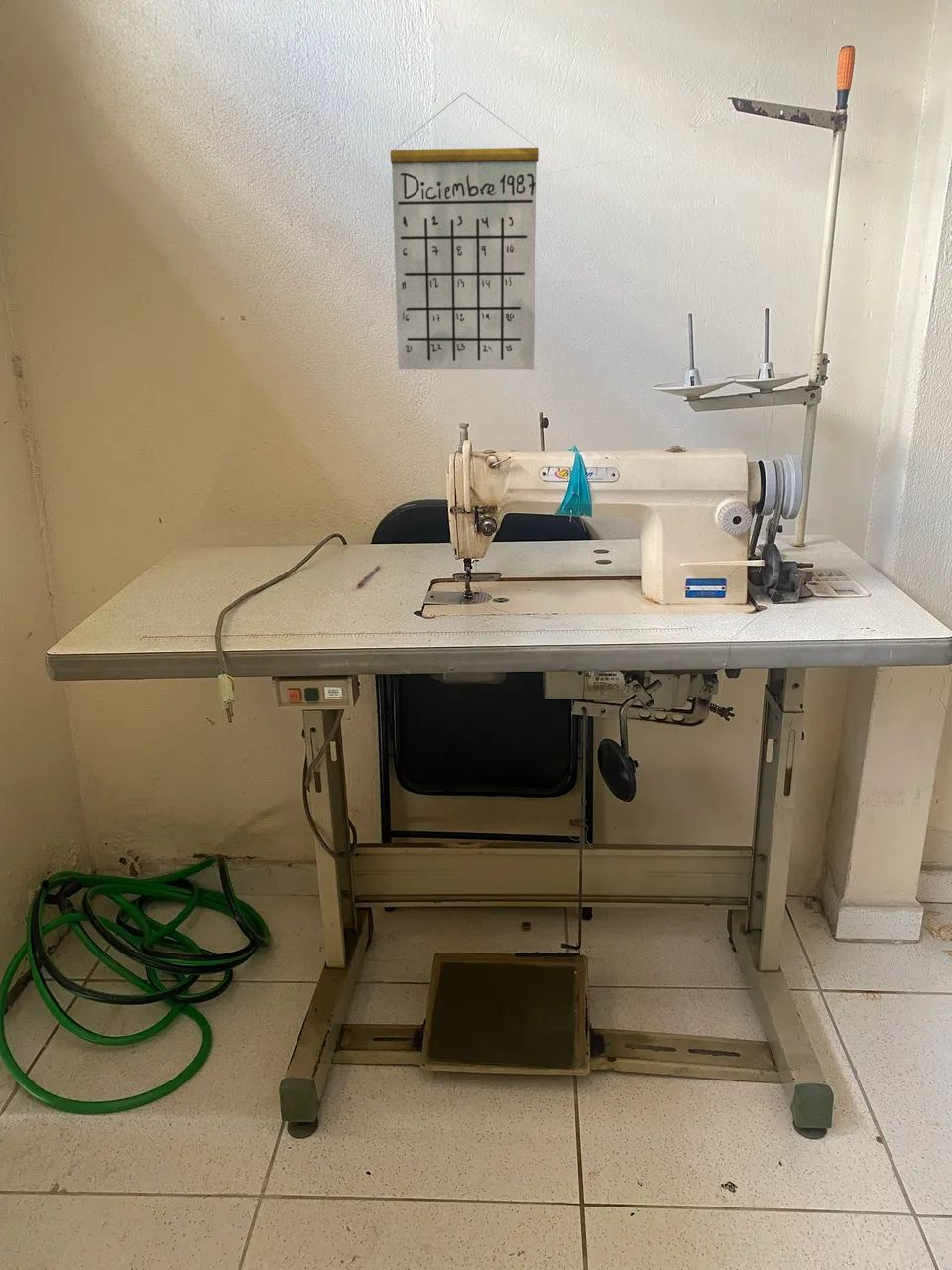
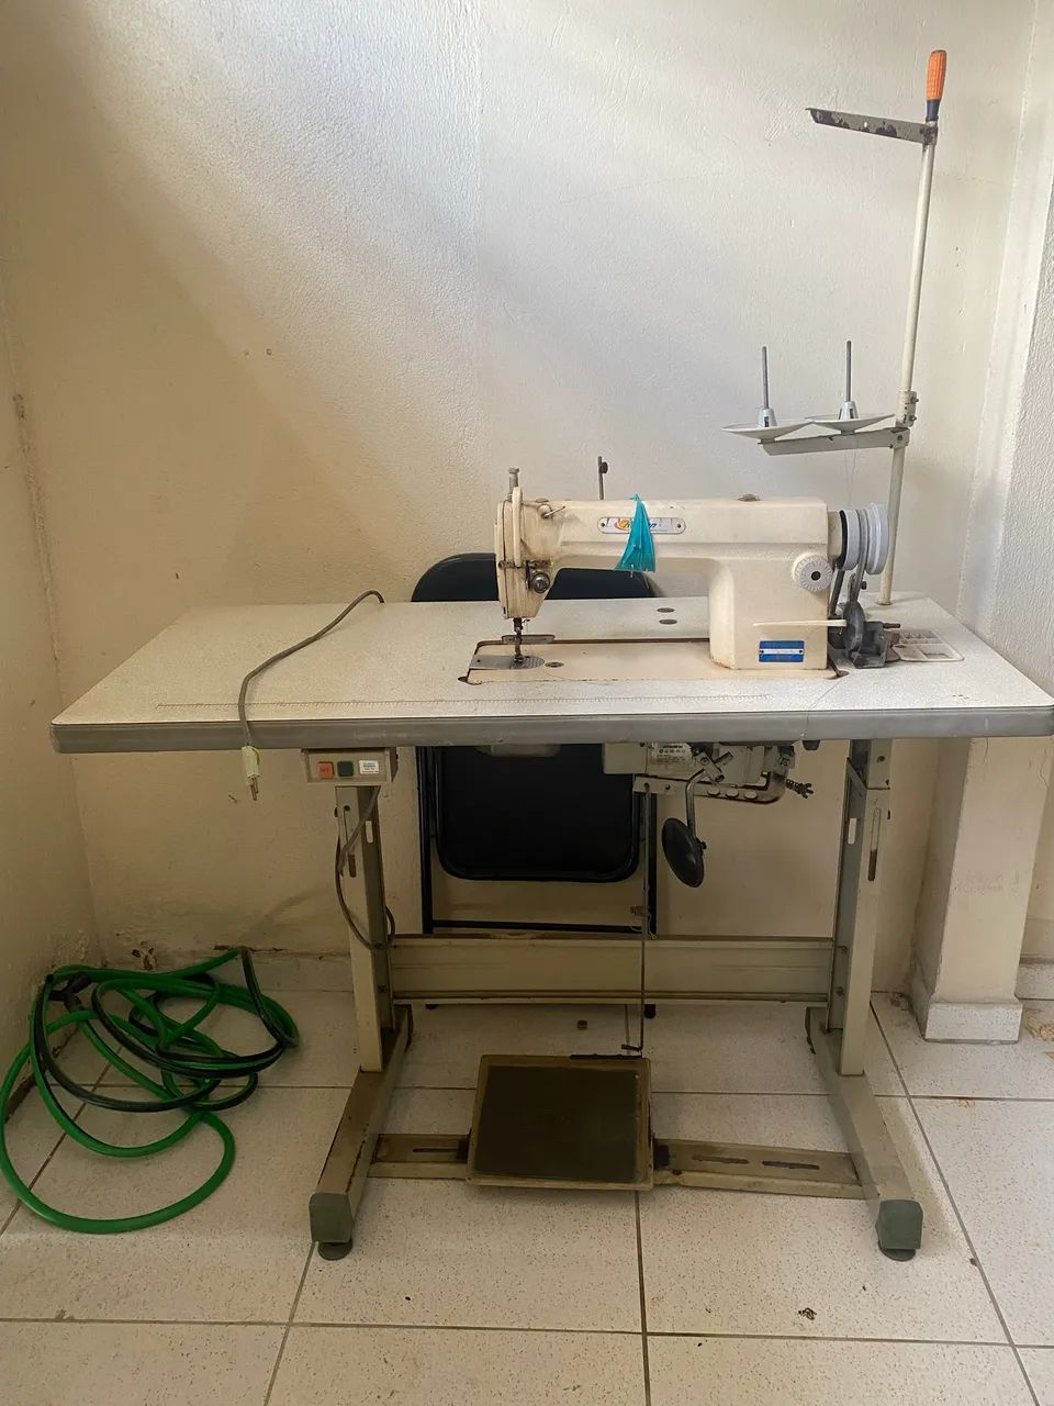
- calendar (465, 236)
- pen (369, 574)
